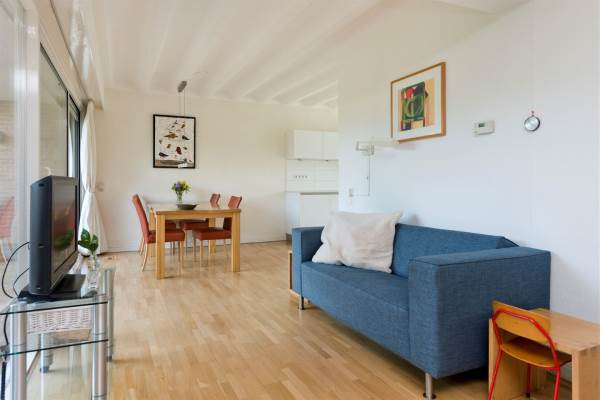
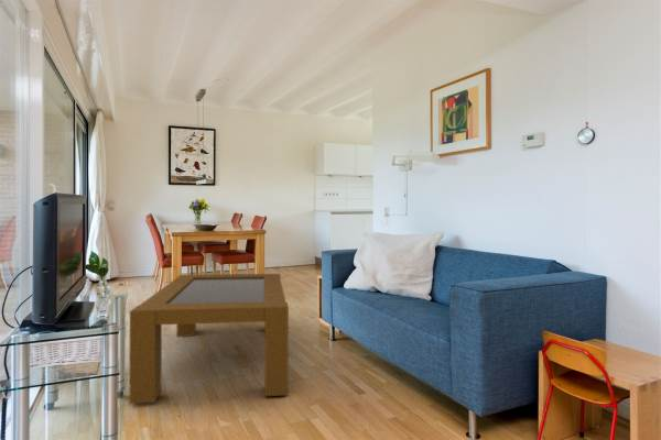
+ coffee table (223, 322)
